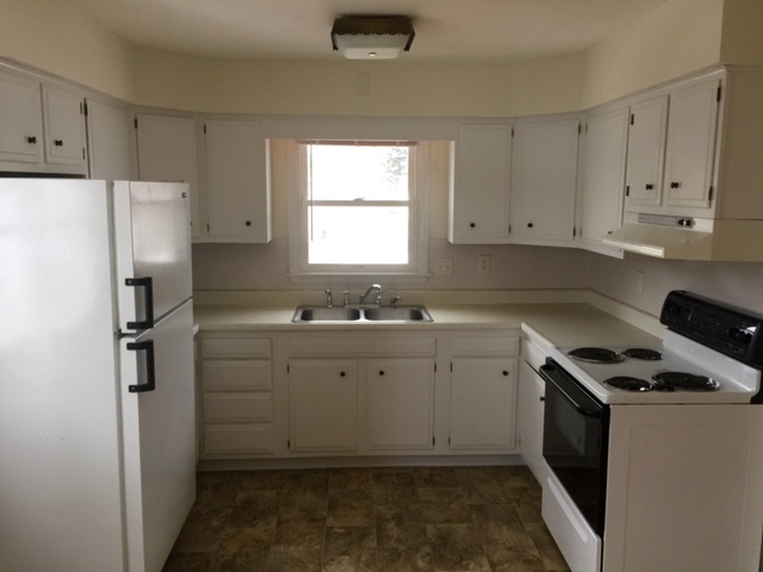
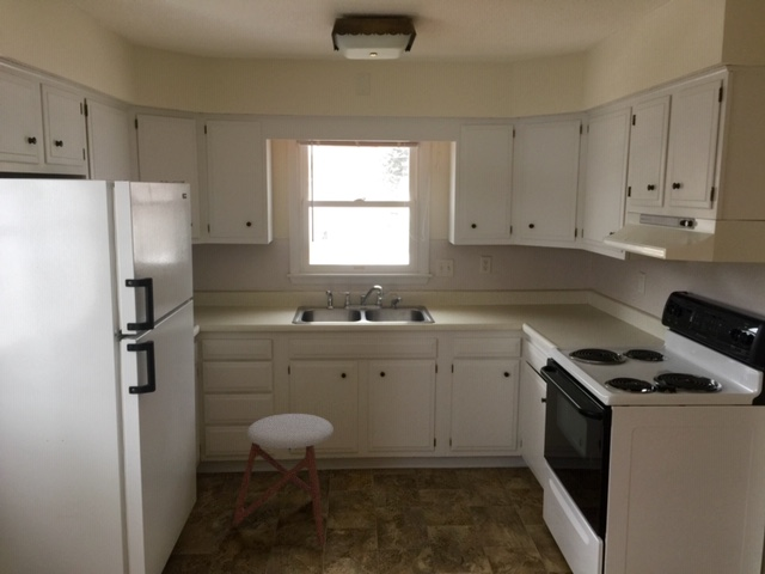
+ stool (295, 471)
